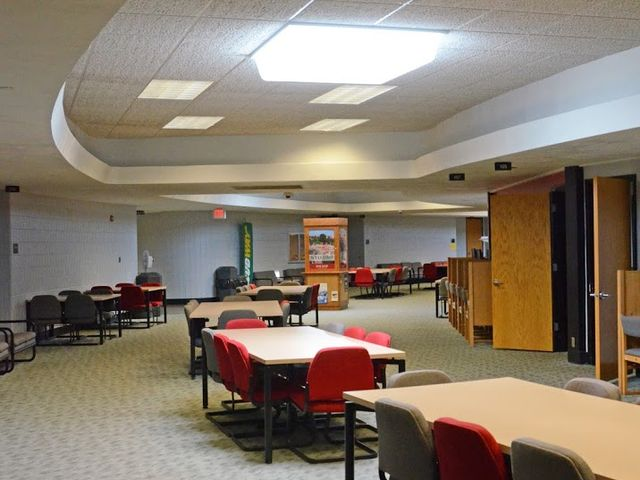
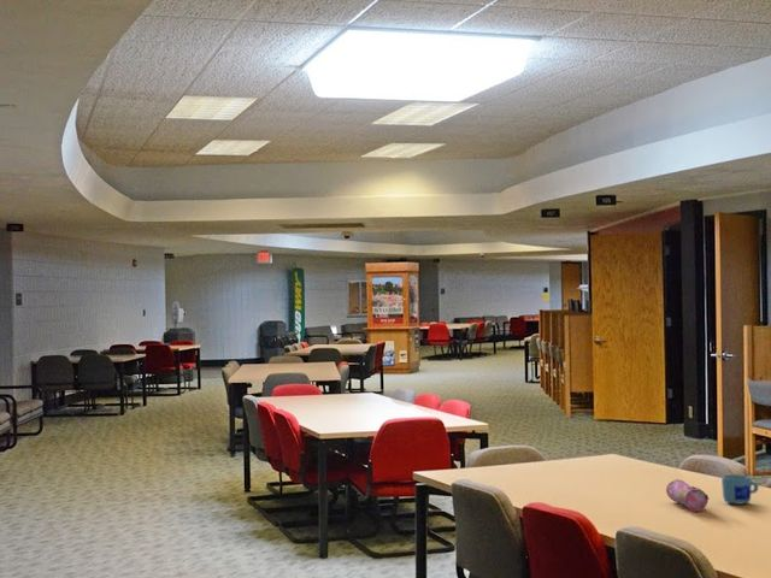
+ pencil case (687, 494)
+ mug (741, 489)
